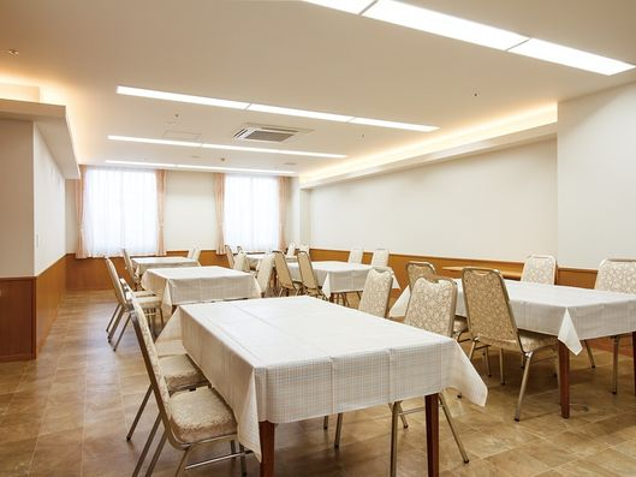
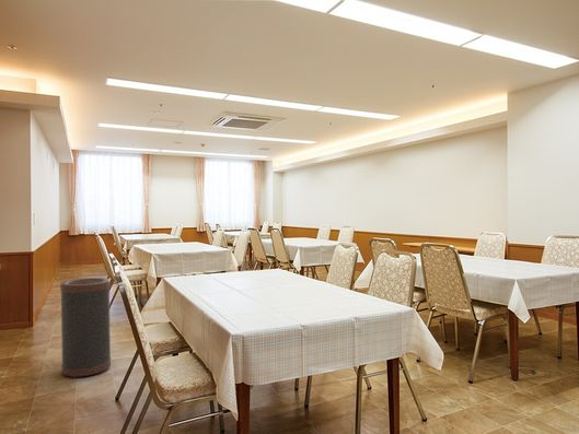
+ trash can (85, 325)
